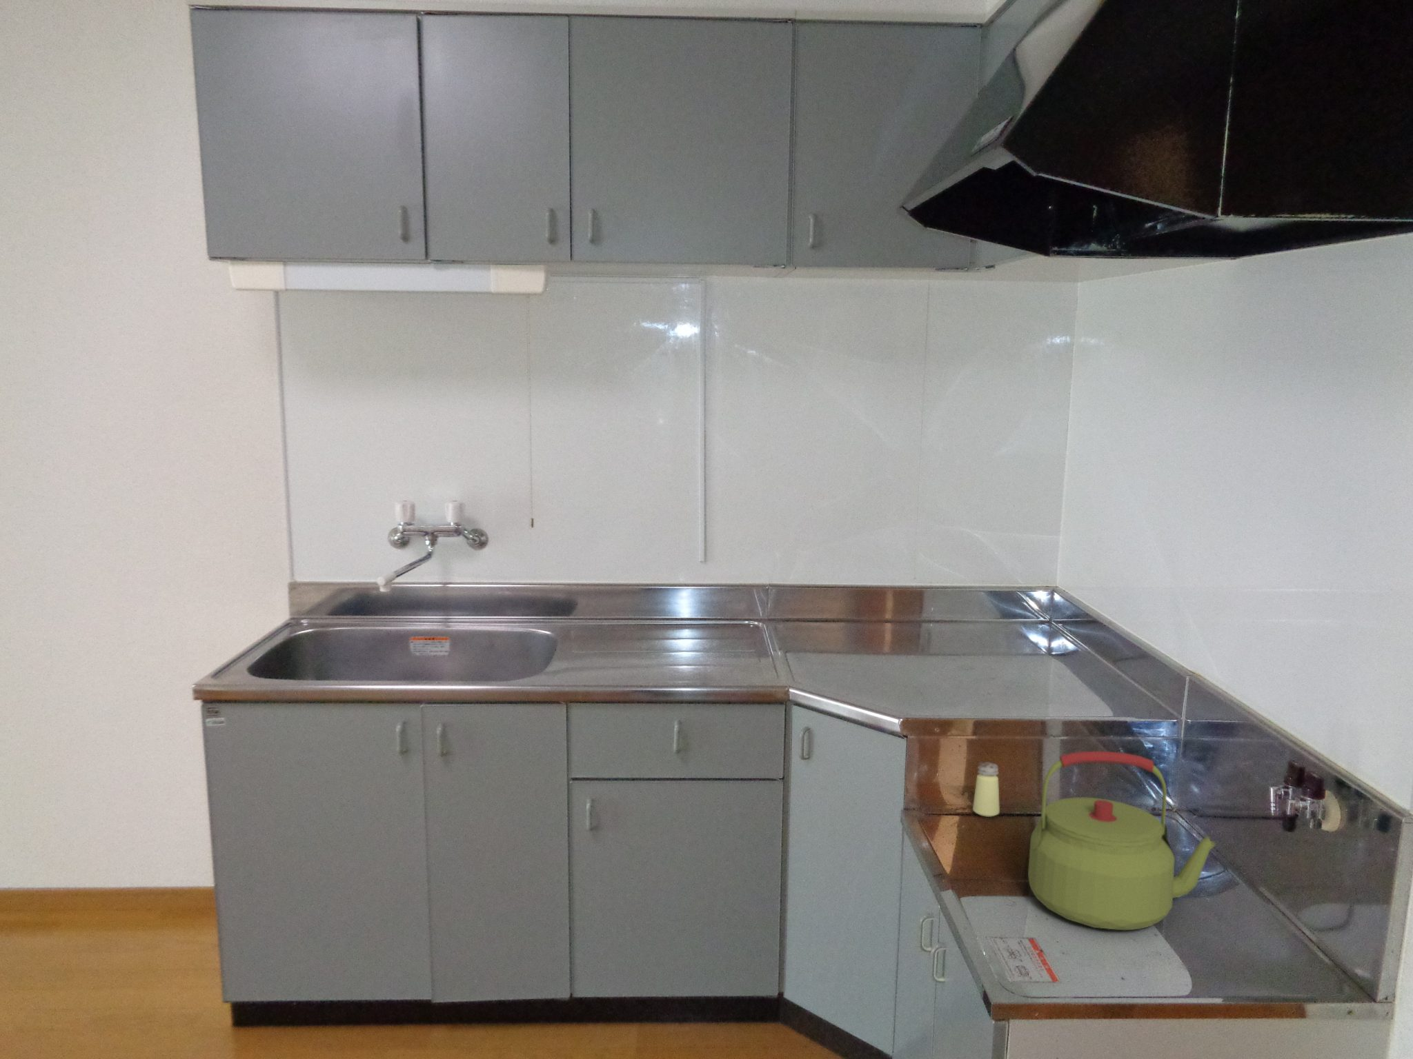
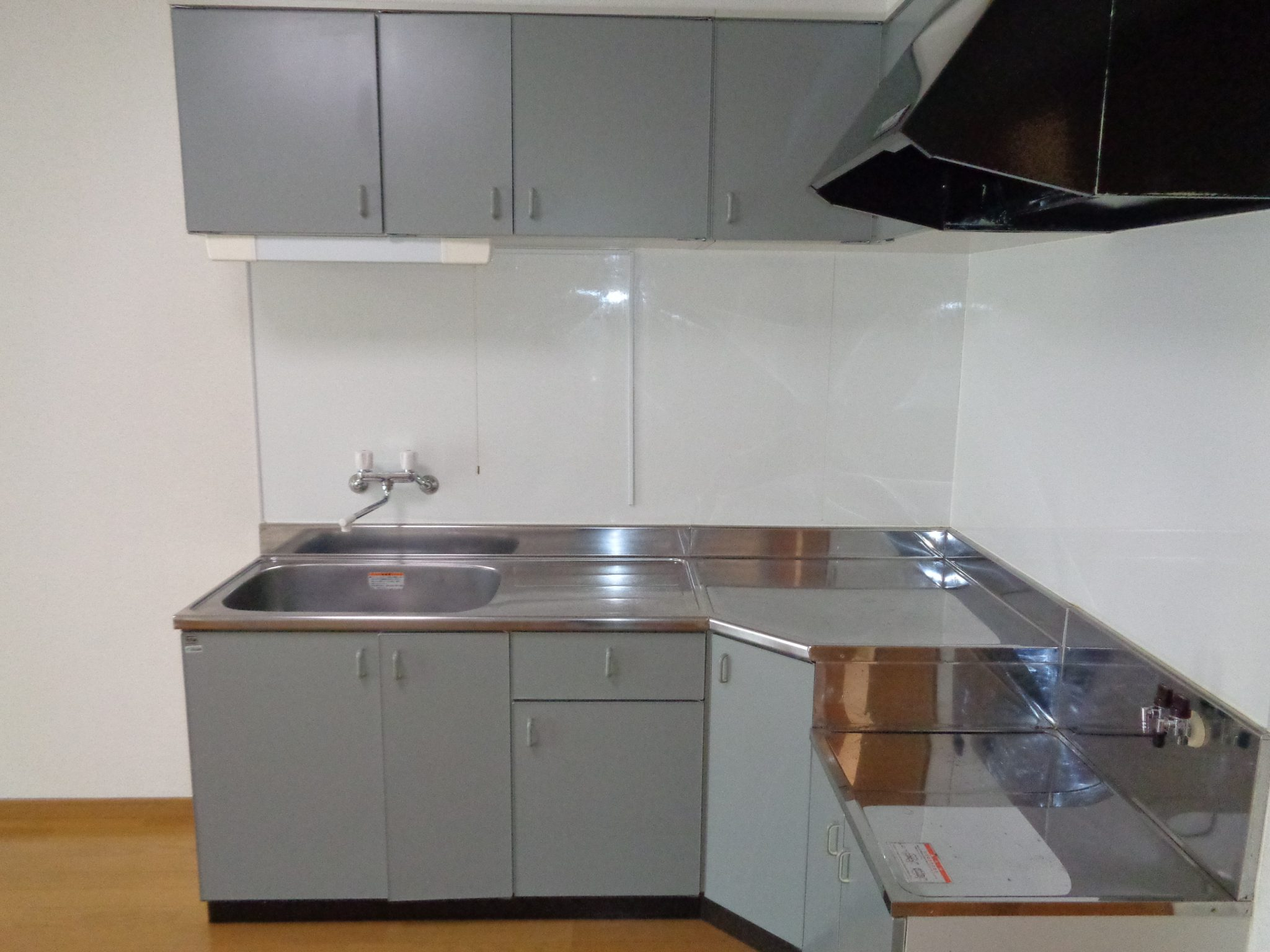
- kettle (1124, 830)
- saltshaker (987, 788)
